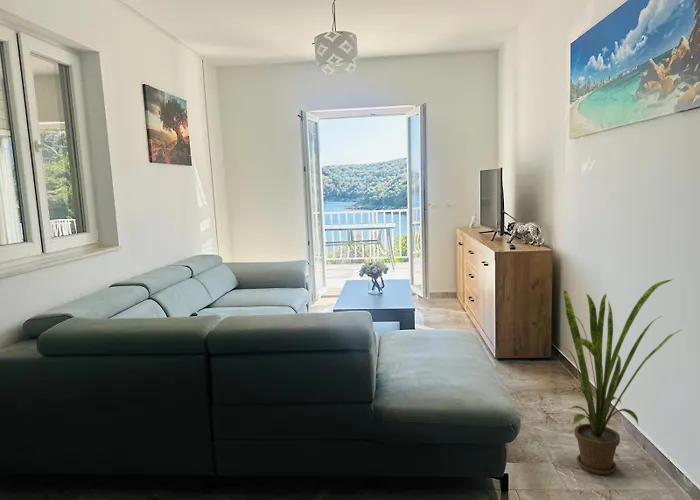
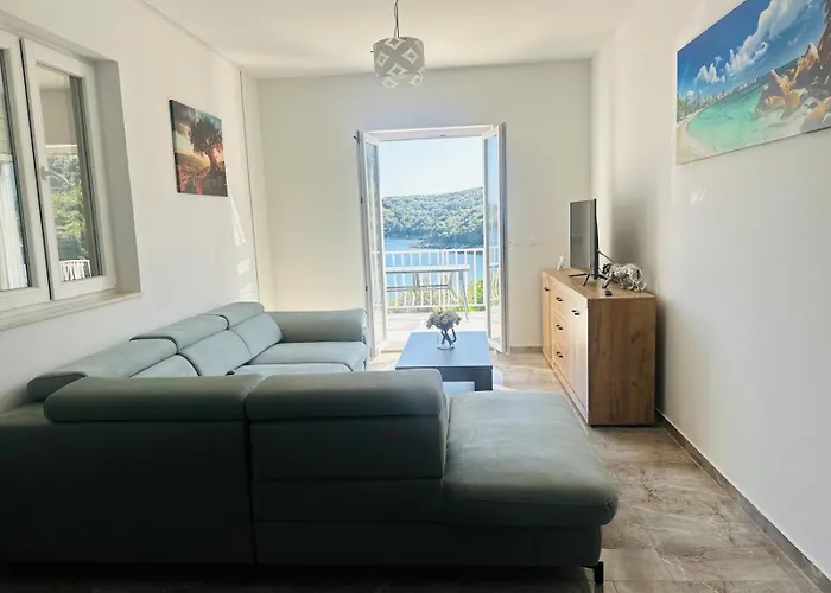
- house plant (606, 373)
